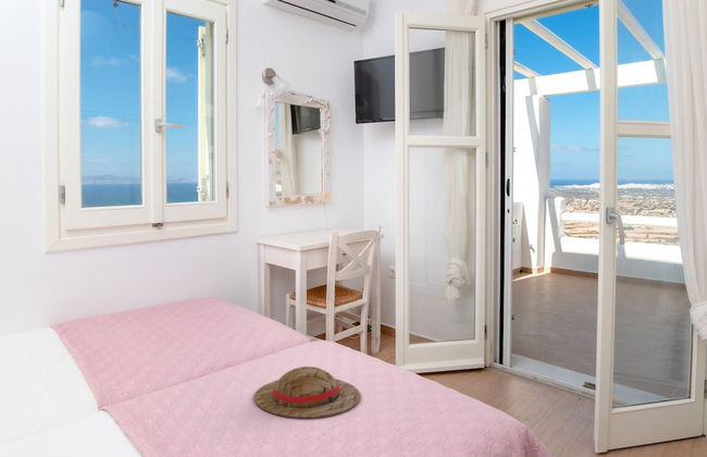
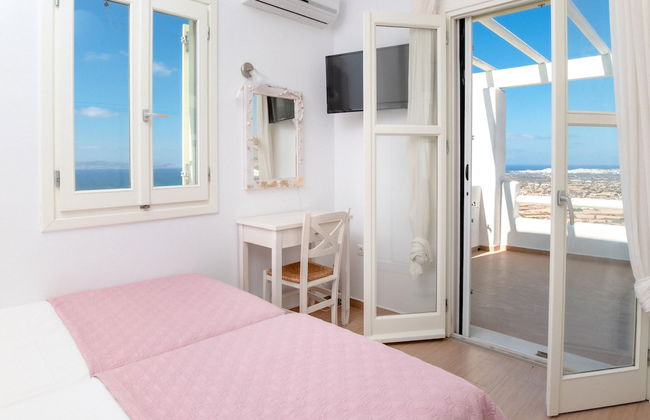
- straw hat (307, 381)
